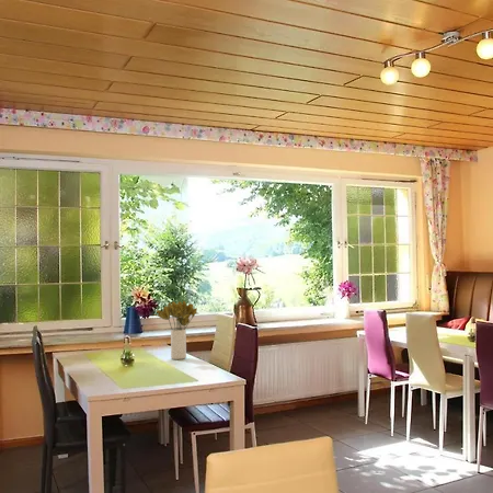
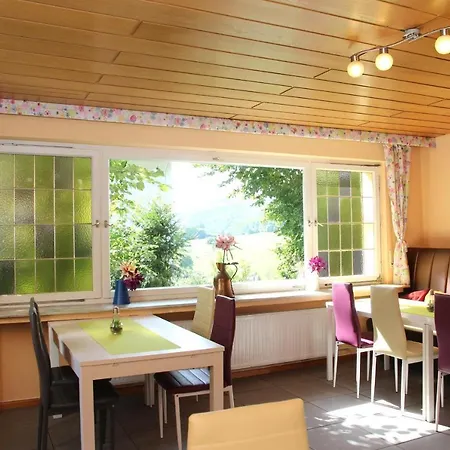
- flower bouquet (177, 329)
